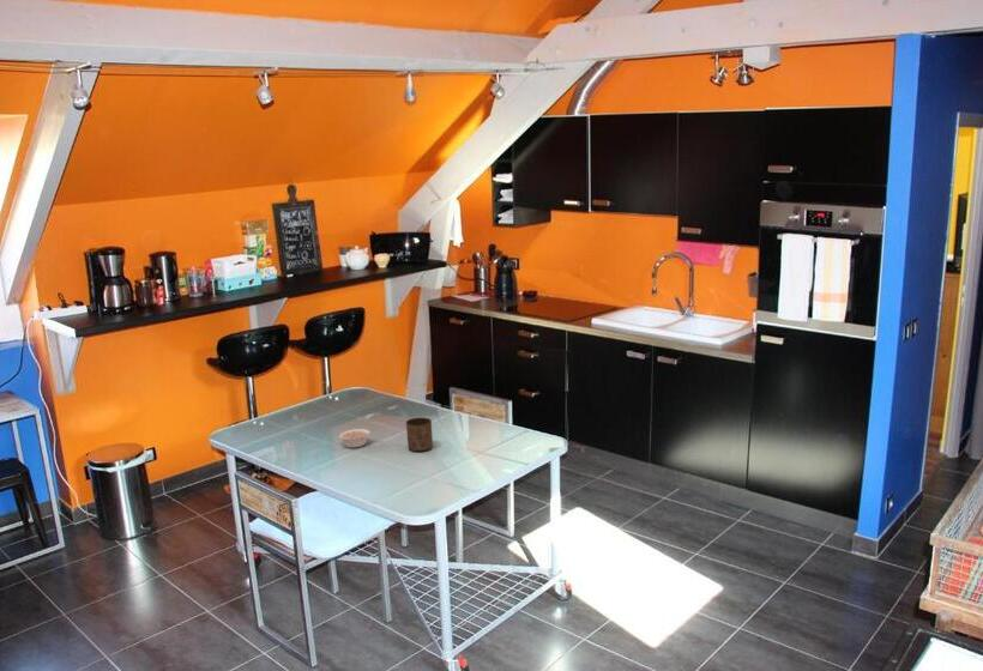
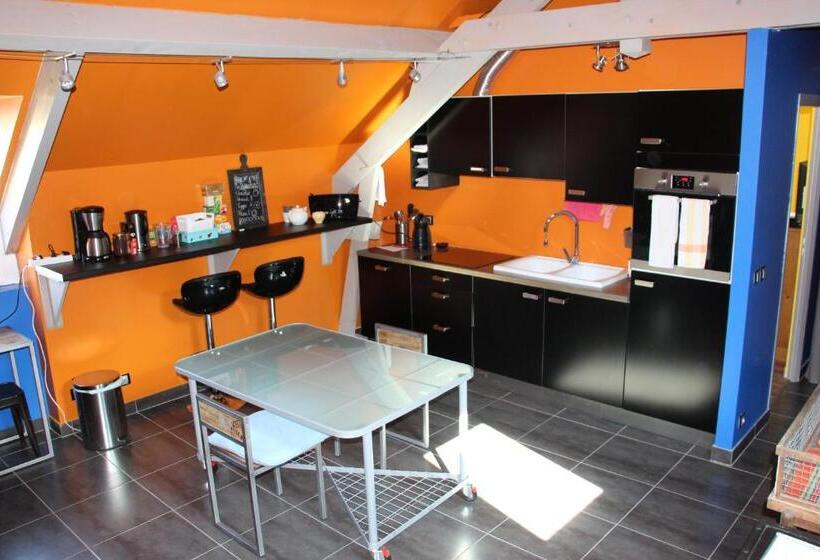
- legume (356, 437)
- cup (418, 434)
